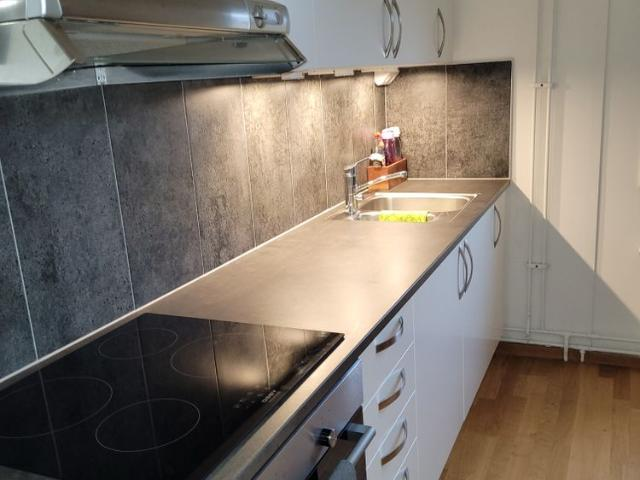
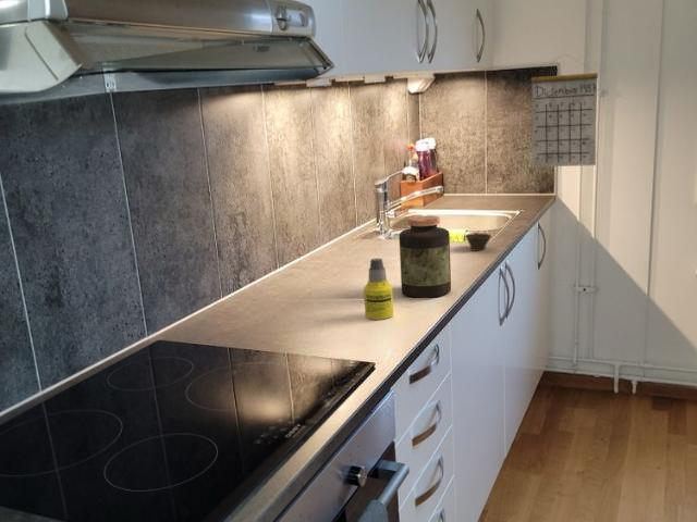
+ jar (425, 254)
+ bottle (378, 287)
+ calendar (563, 110)
+ cup (478, 241)
